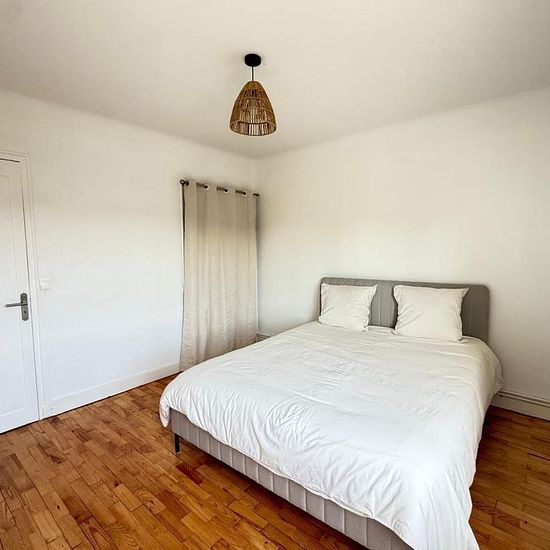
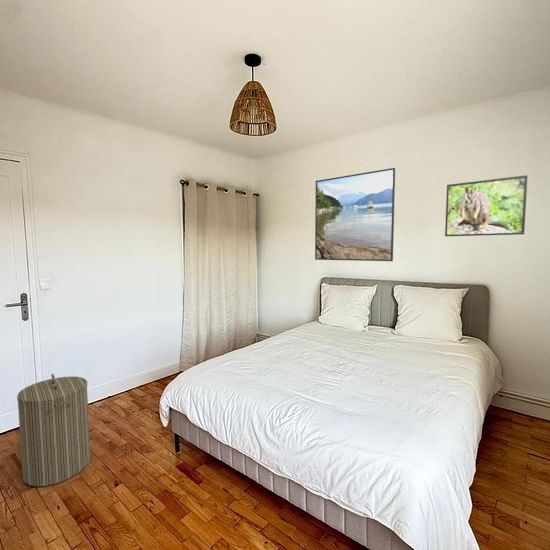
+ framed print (483, 208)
+ laundry hamper (55, 421)
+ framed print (351, 218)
